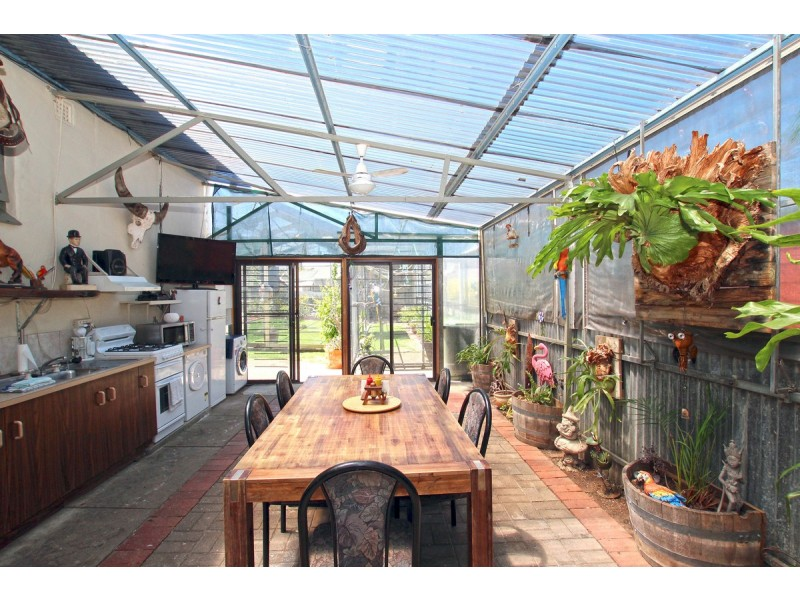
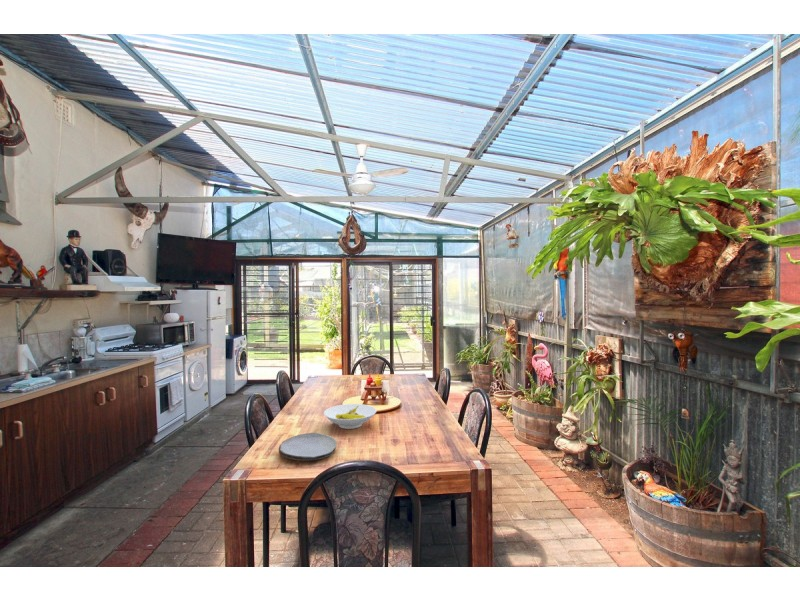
+ bowl (350, 417)
+ plate (308, 447)
